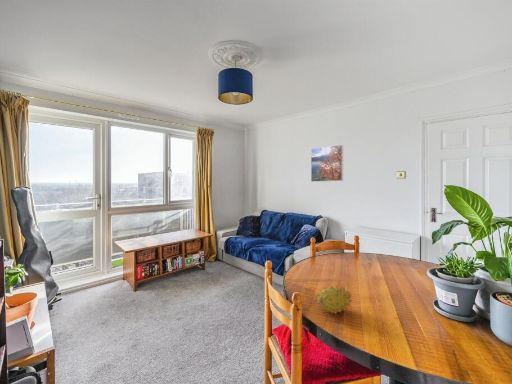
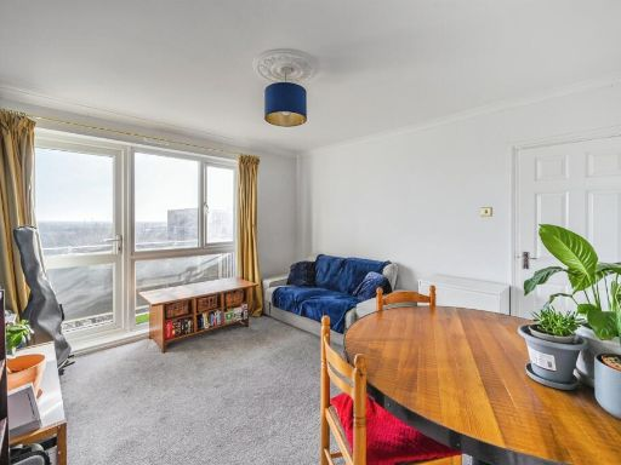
- fruit (334, 298)
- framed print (326, 164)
